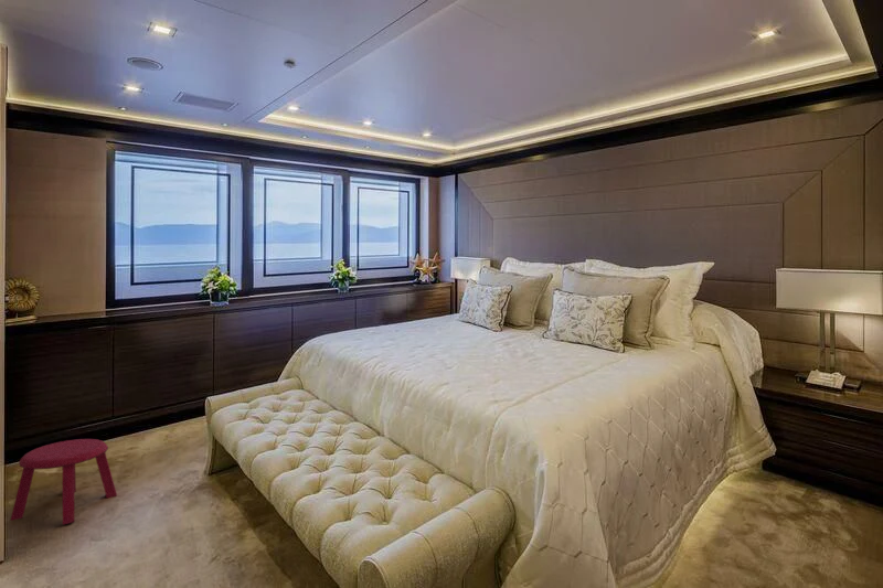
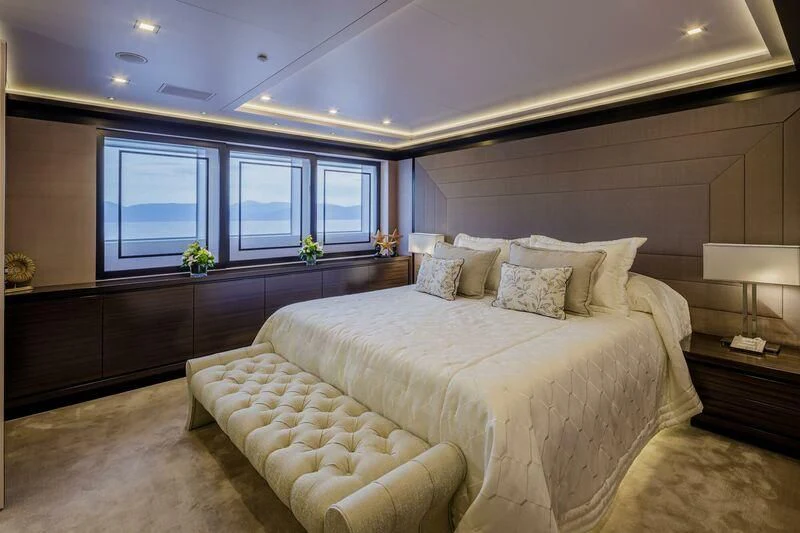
- stool (66, 478)
